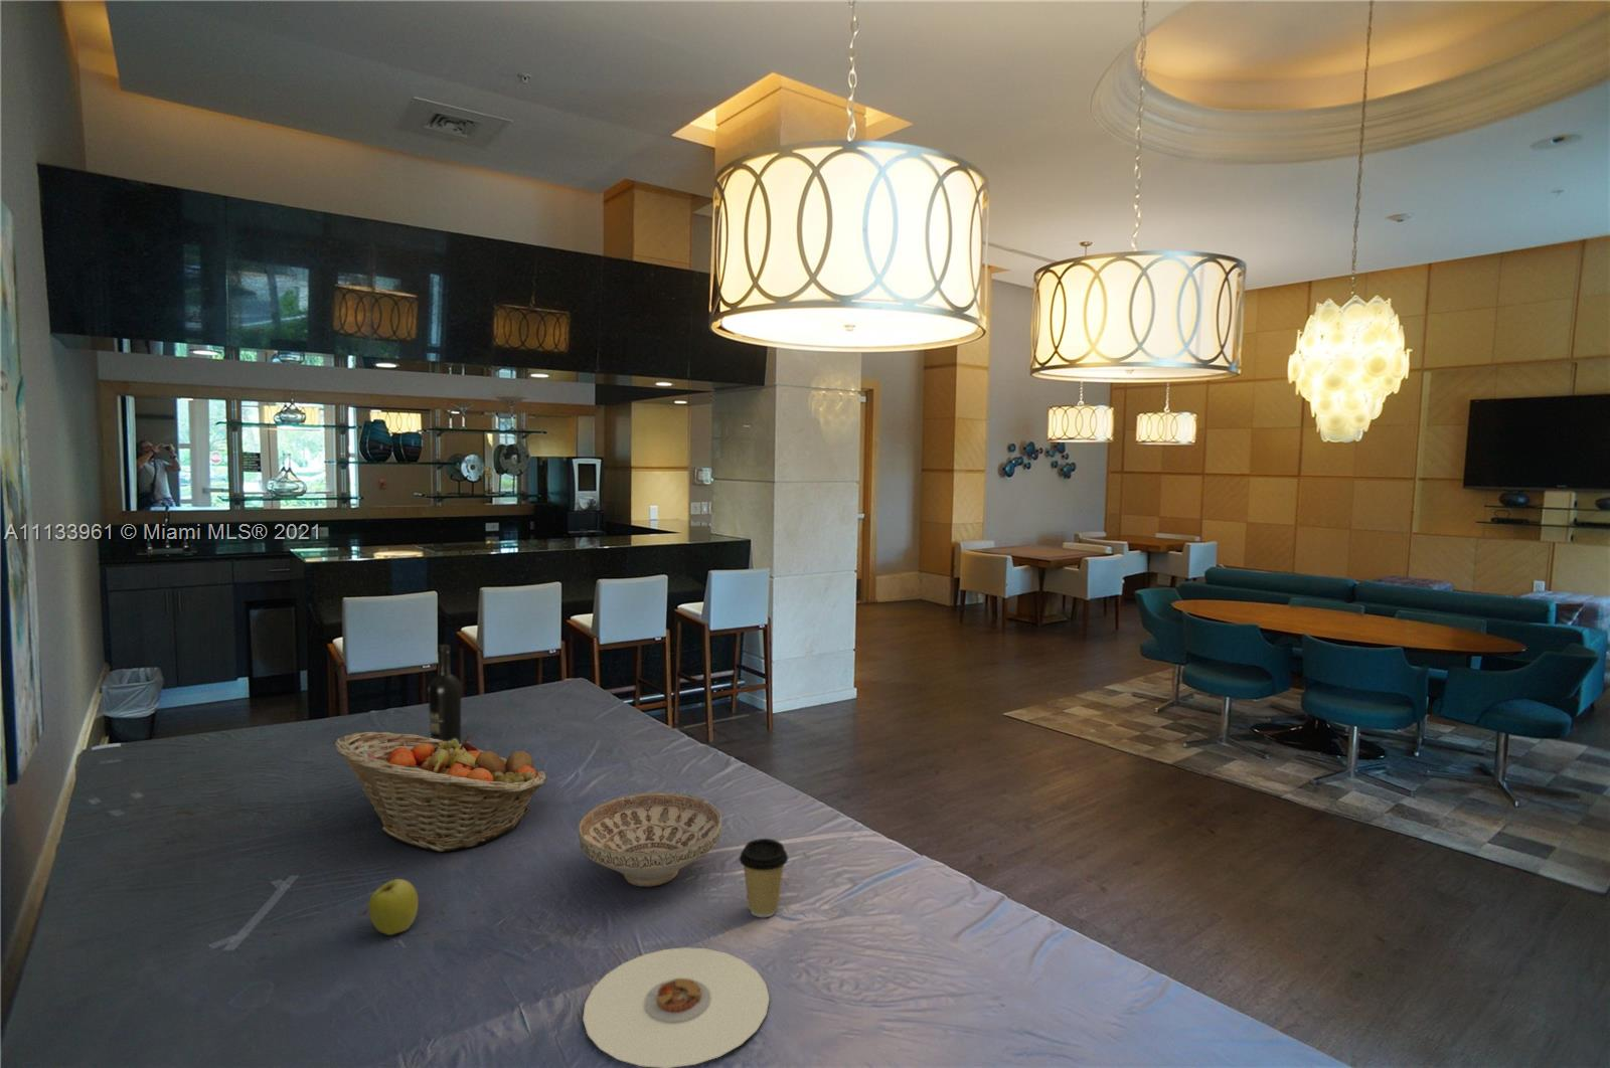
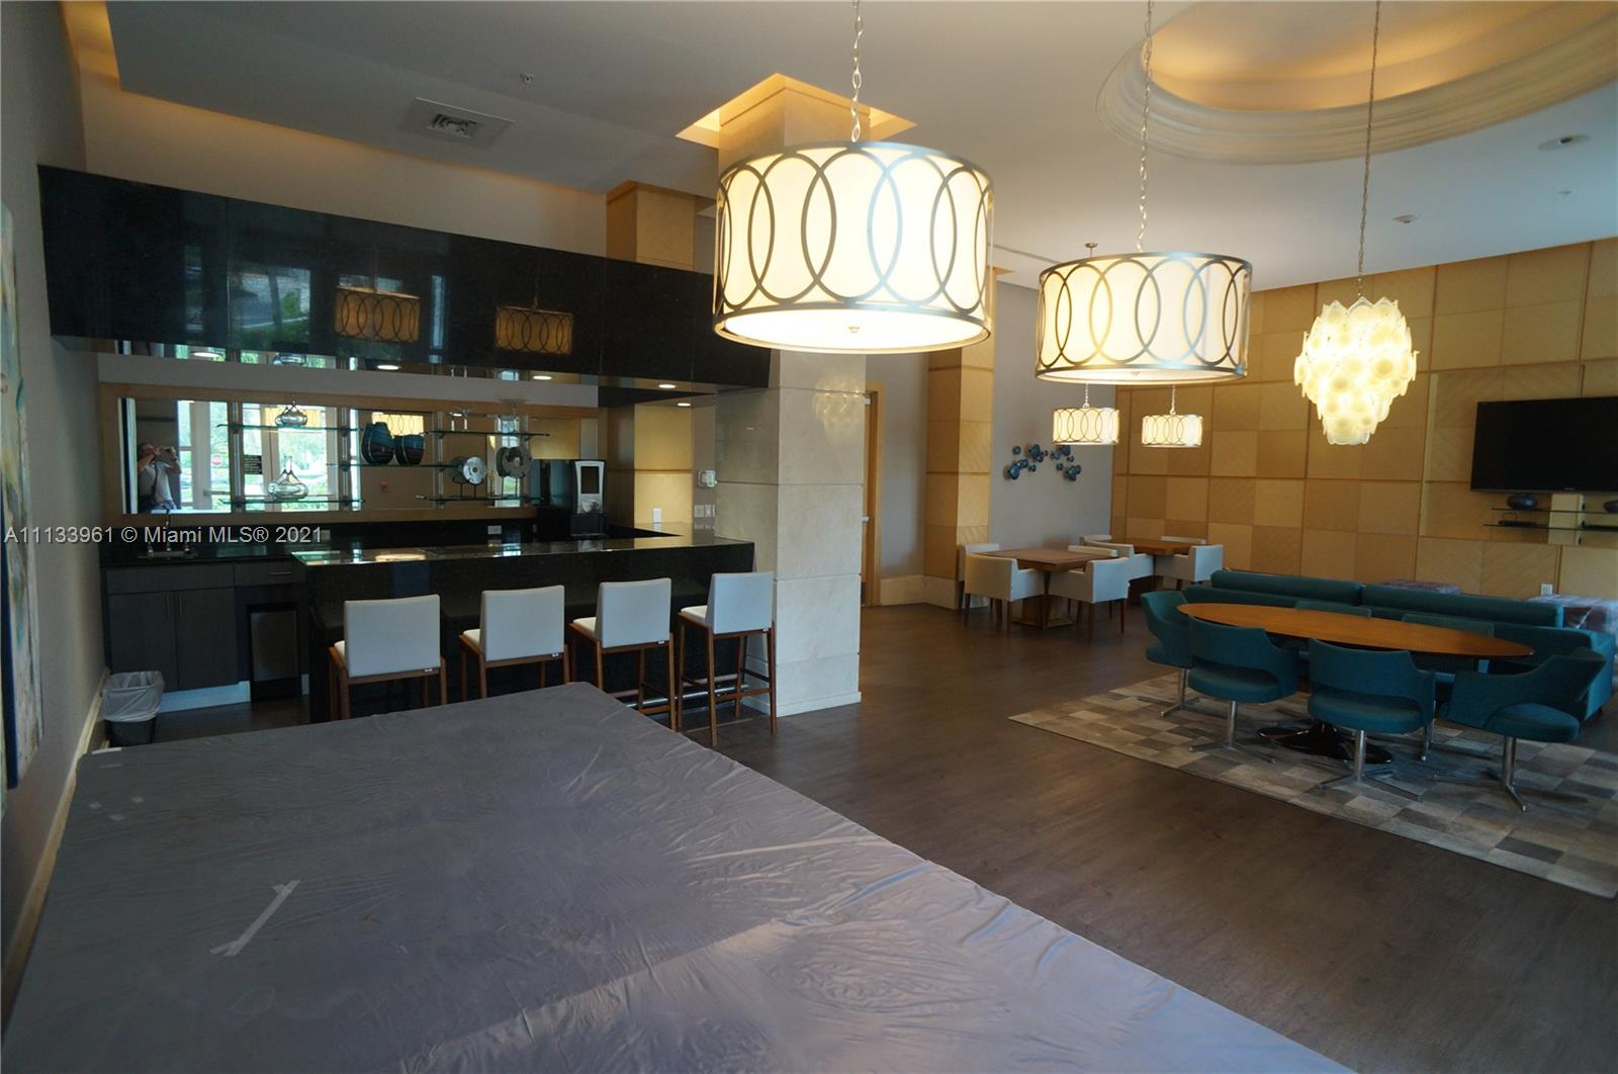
- decorative bowl (651, 846)
- plate (677, 995)
- apple (392, 902)
- coffee cup (763, 878)
- fruit basket (442, 776)
- wine bottle (445, 697)
